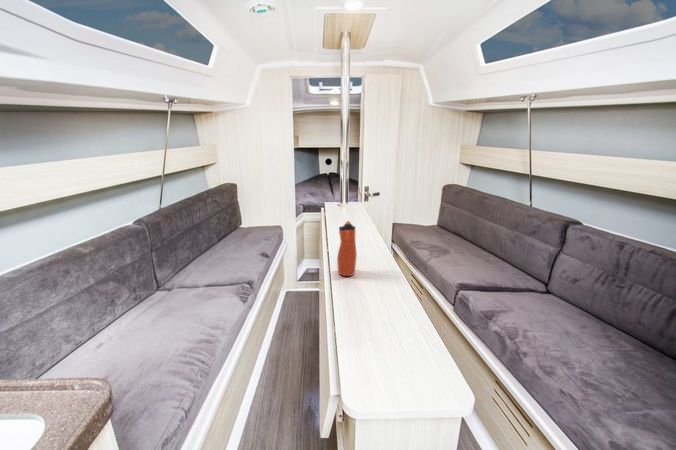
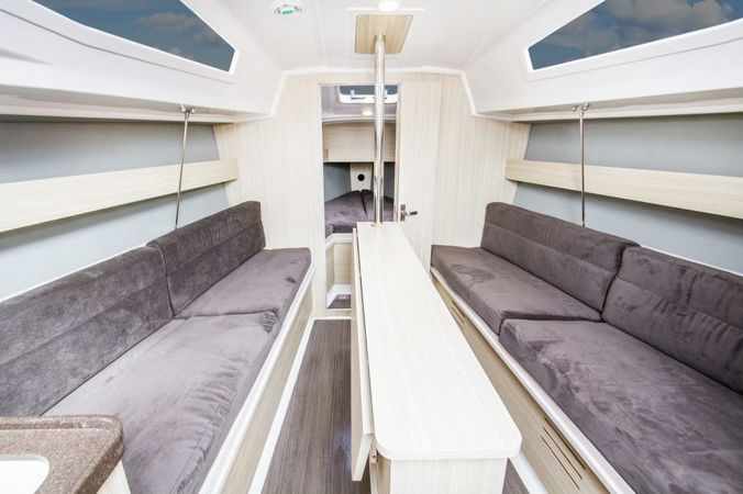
- water bottle (347, 247)
